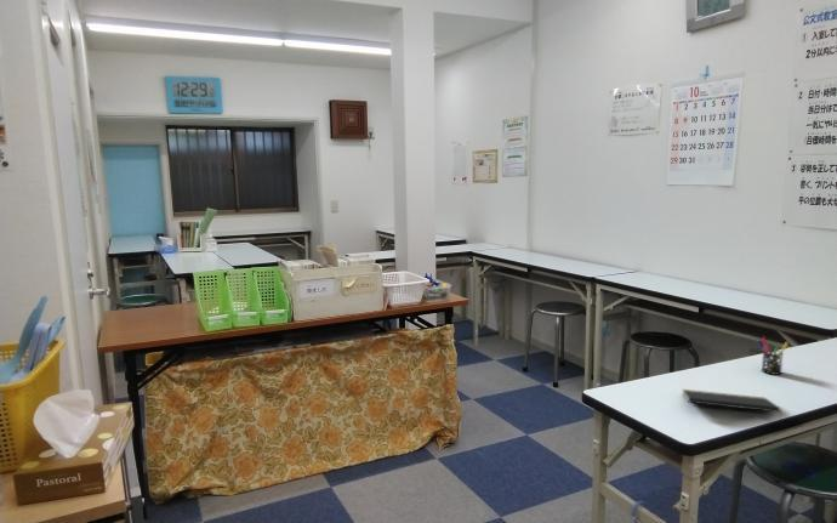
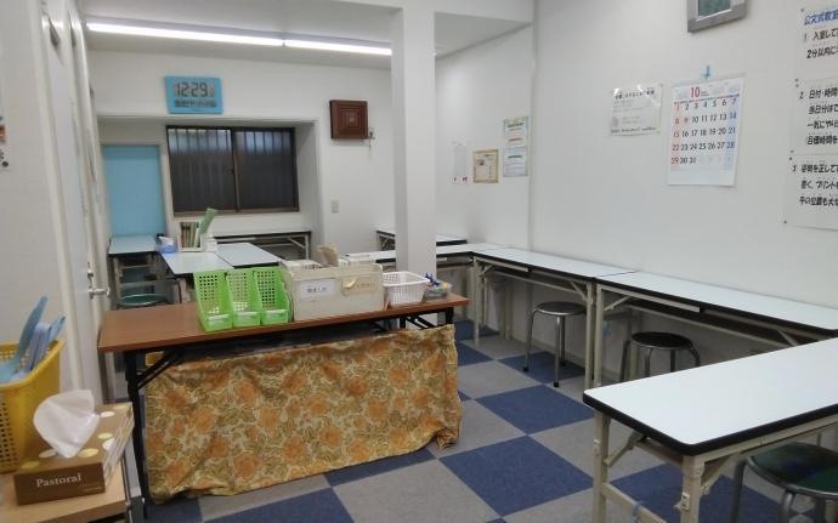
- pen holder (771, 354)
- notepad (727, 399)
